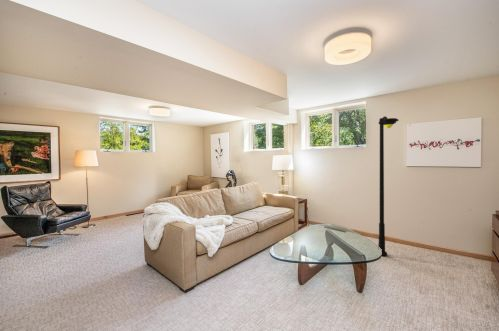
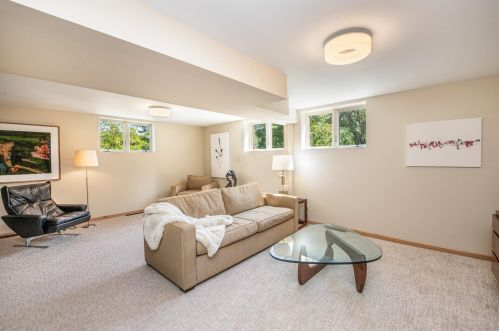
- floor lamp (383, 182)
